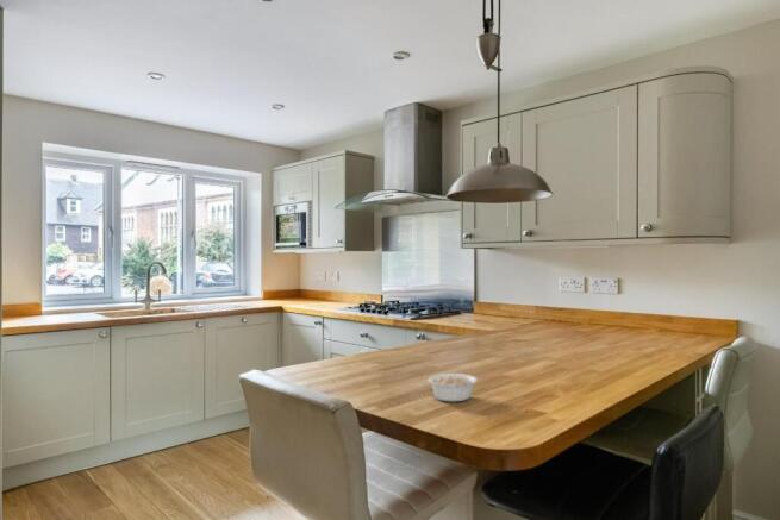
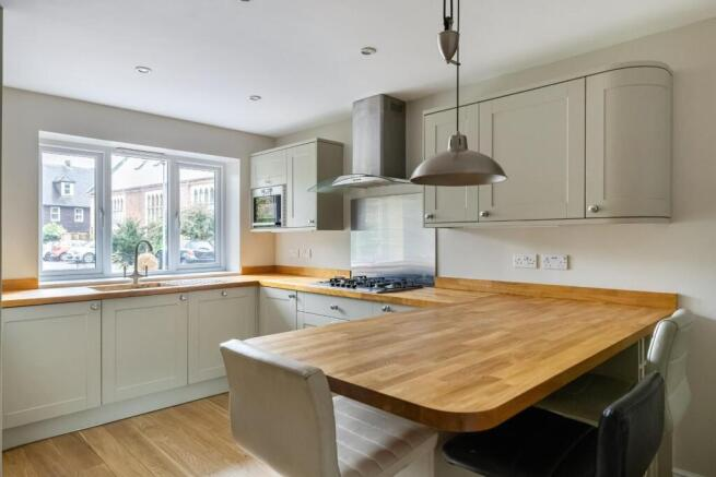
- legume (454, 386)
